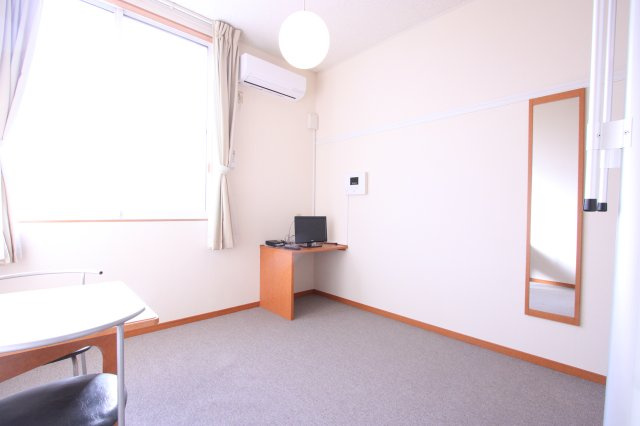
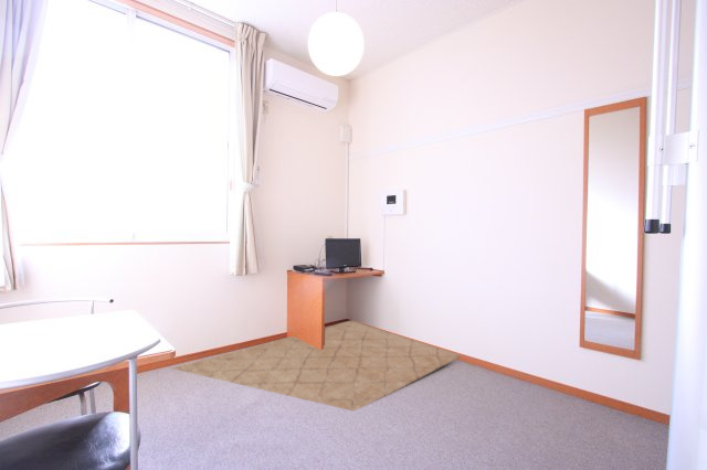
+ rug (314, 365)
